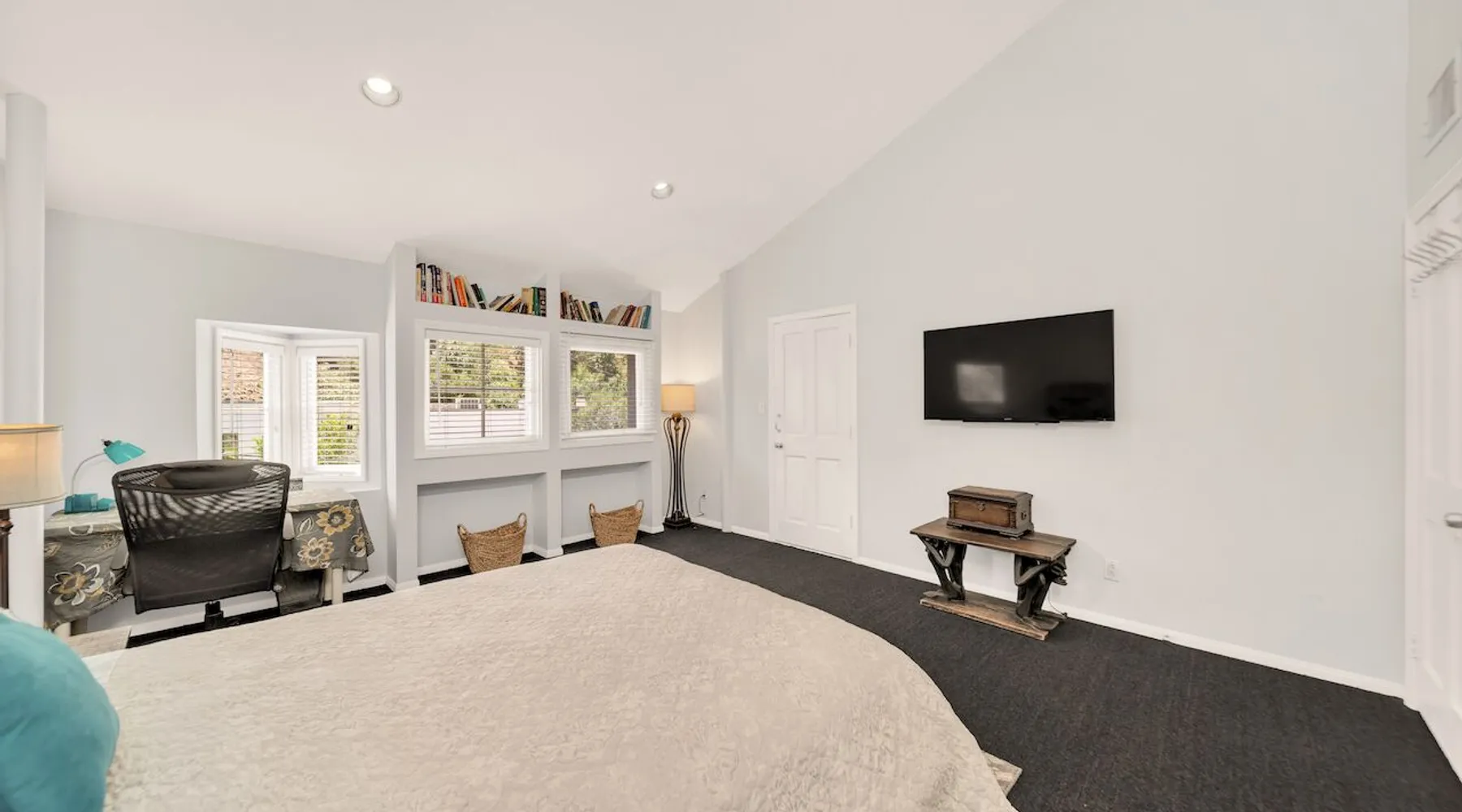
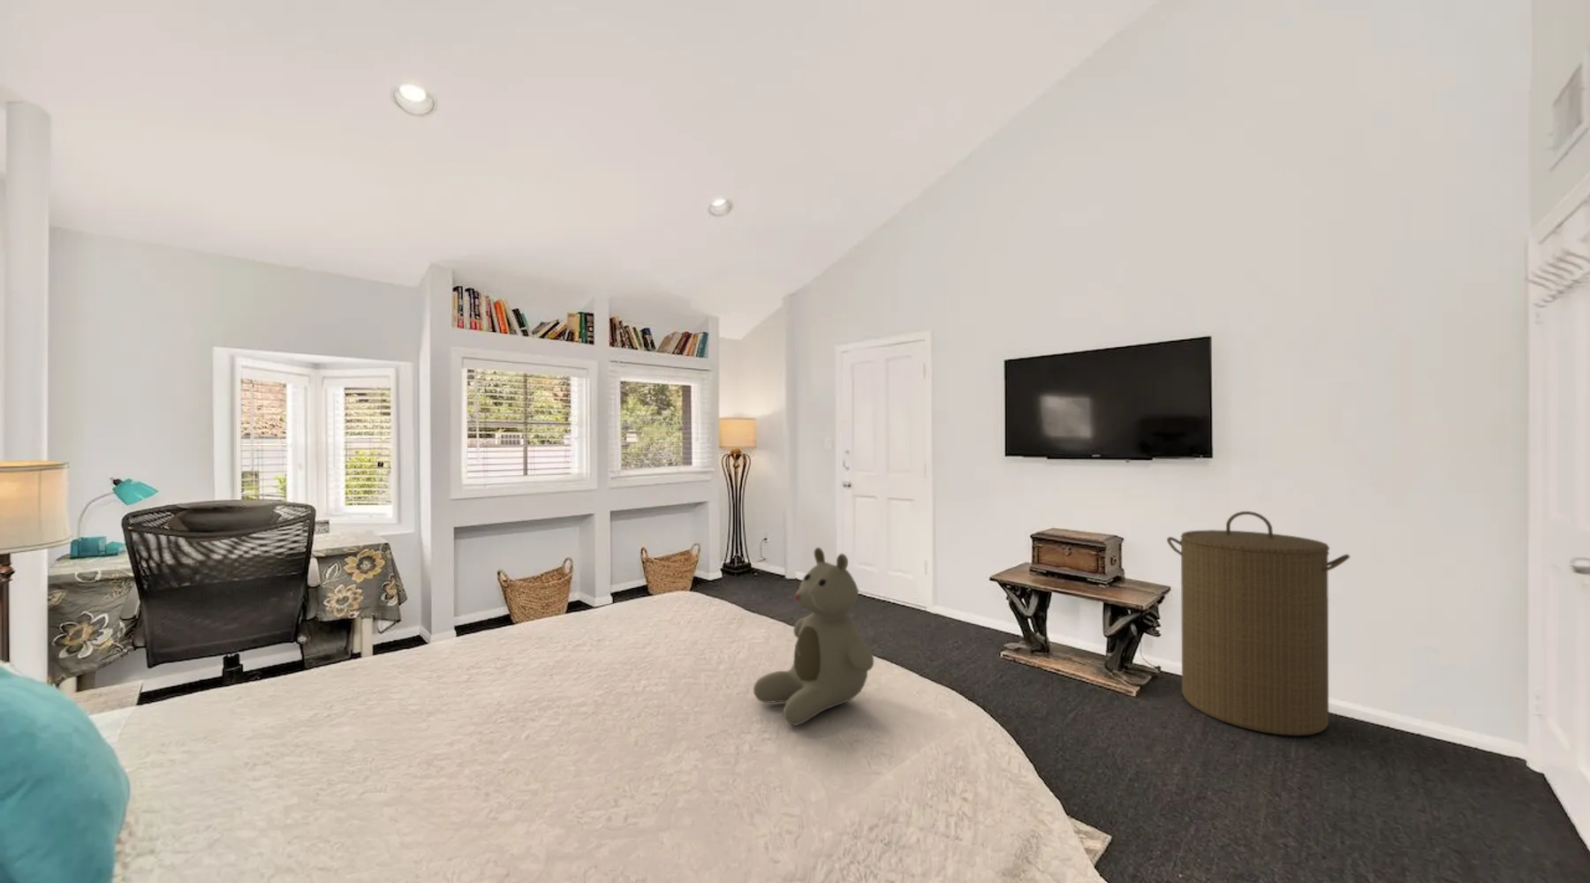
+ laundry hamper (1251, 609)
+ teddy bear (811, 627)
